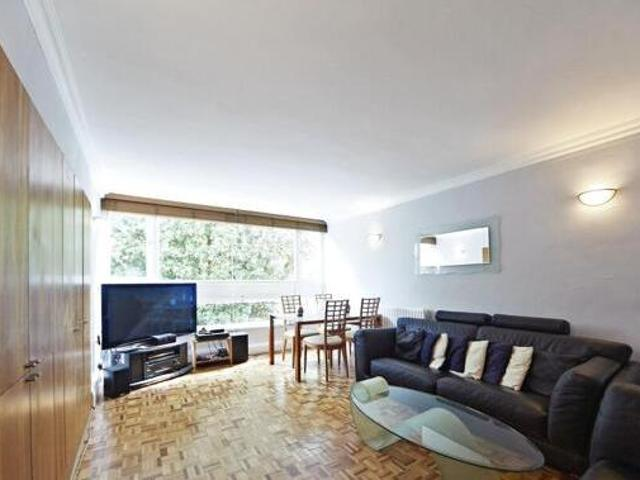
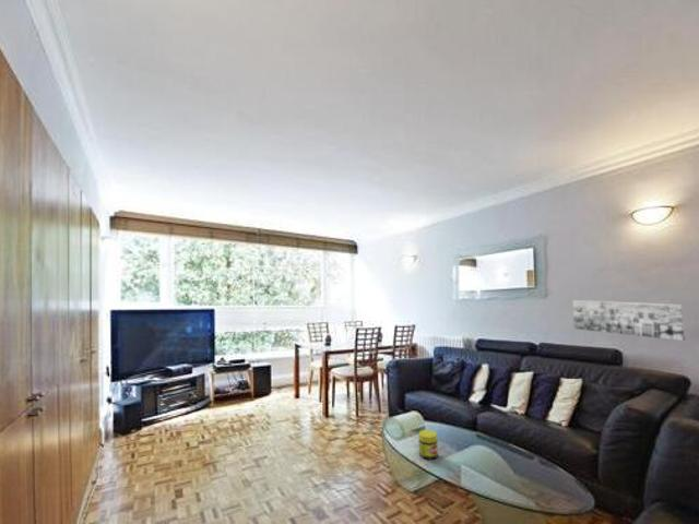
+ jar (428, 444)
+ wall art (623, 318)
